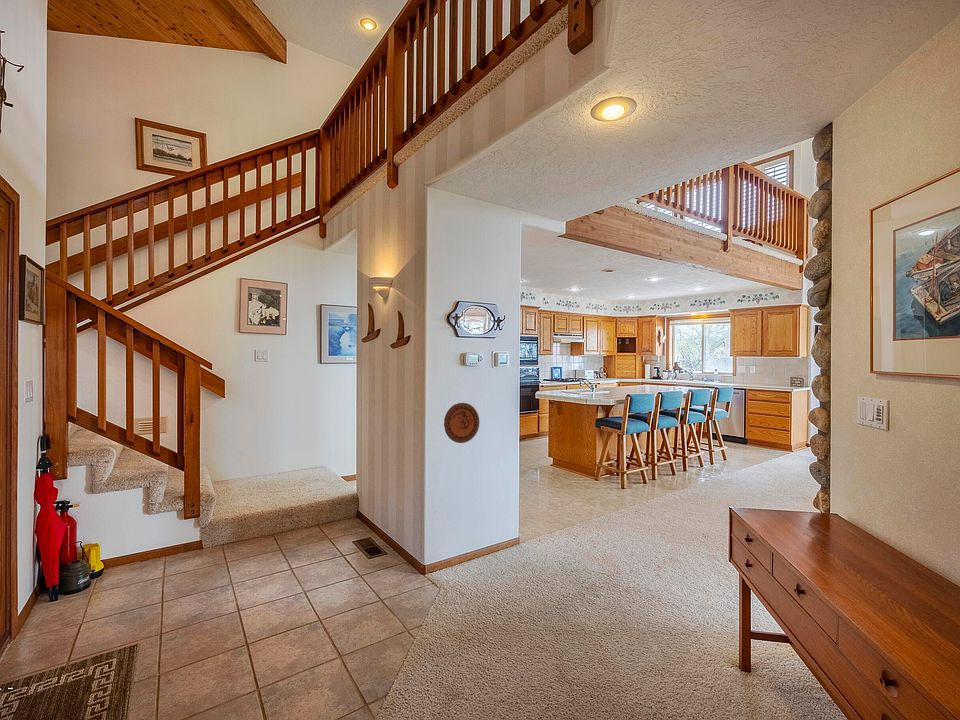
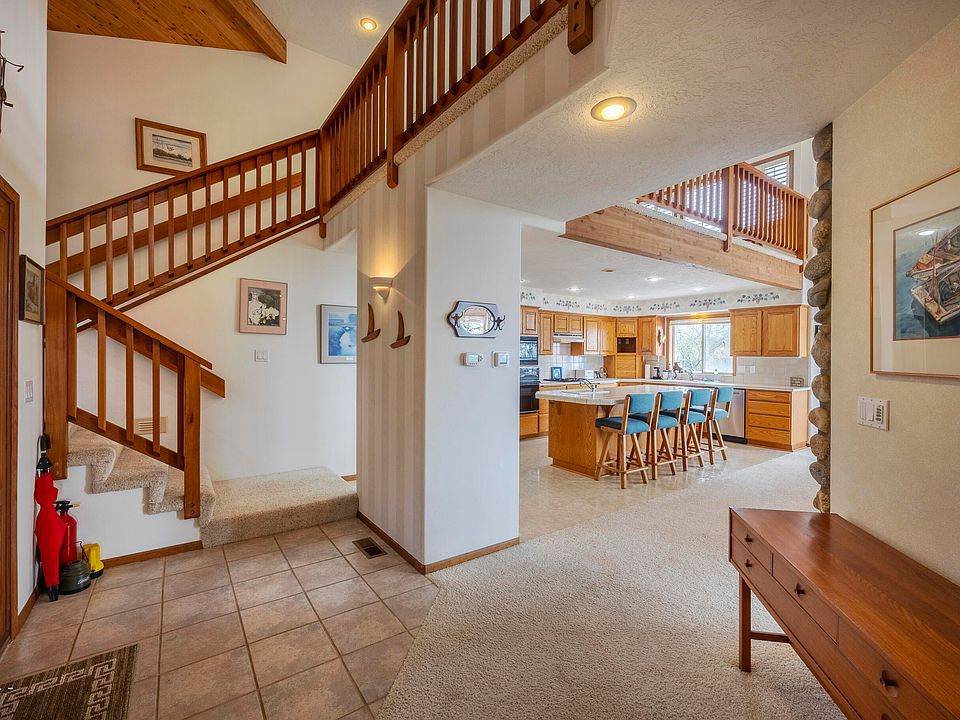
- decorative plate (461, 422)
